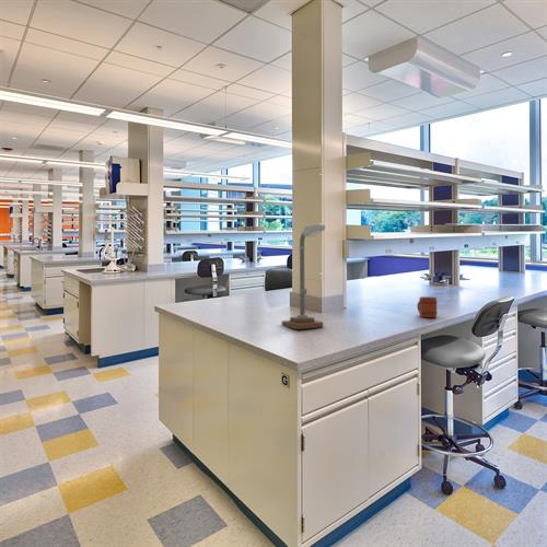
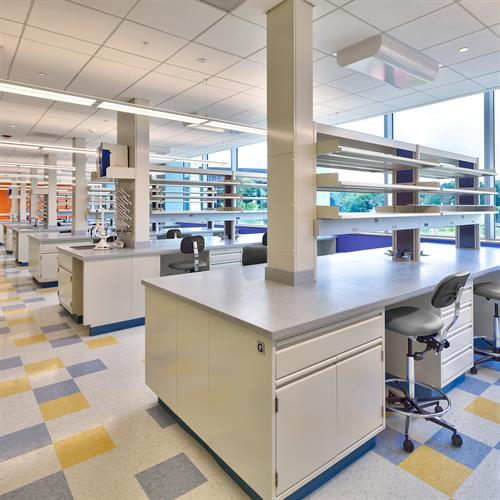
- desk lamp (303, 277)
- mug (426, 306)
